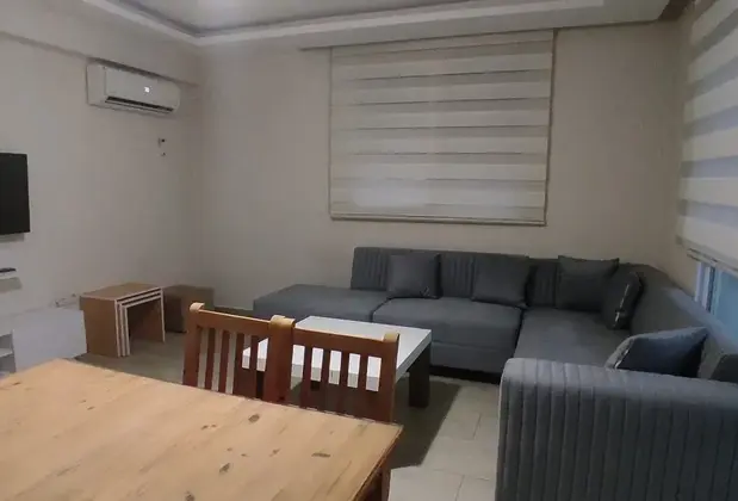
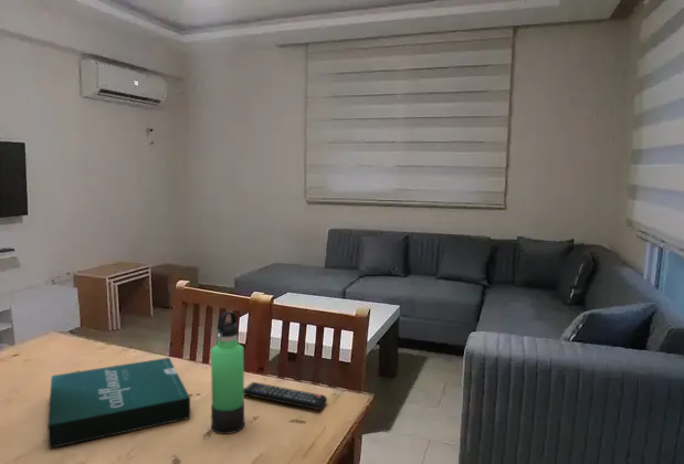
+ thermos bottle (228, 369)
+ pizza box (118, 396)
+ remote control (283, 396)
